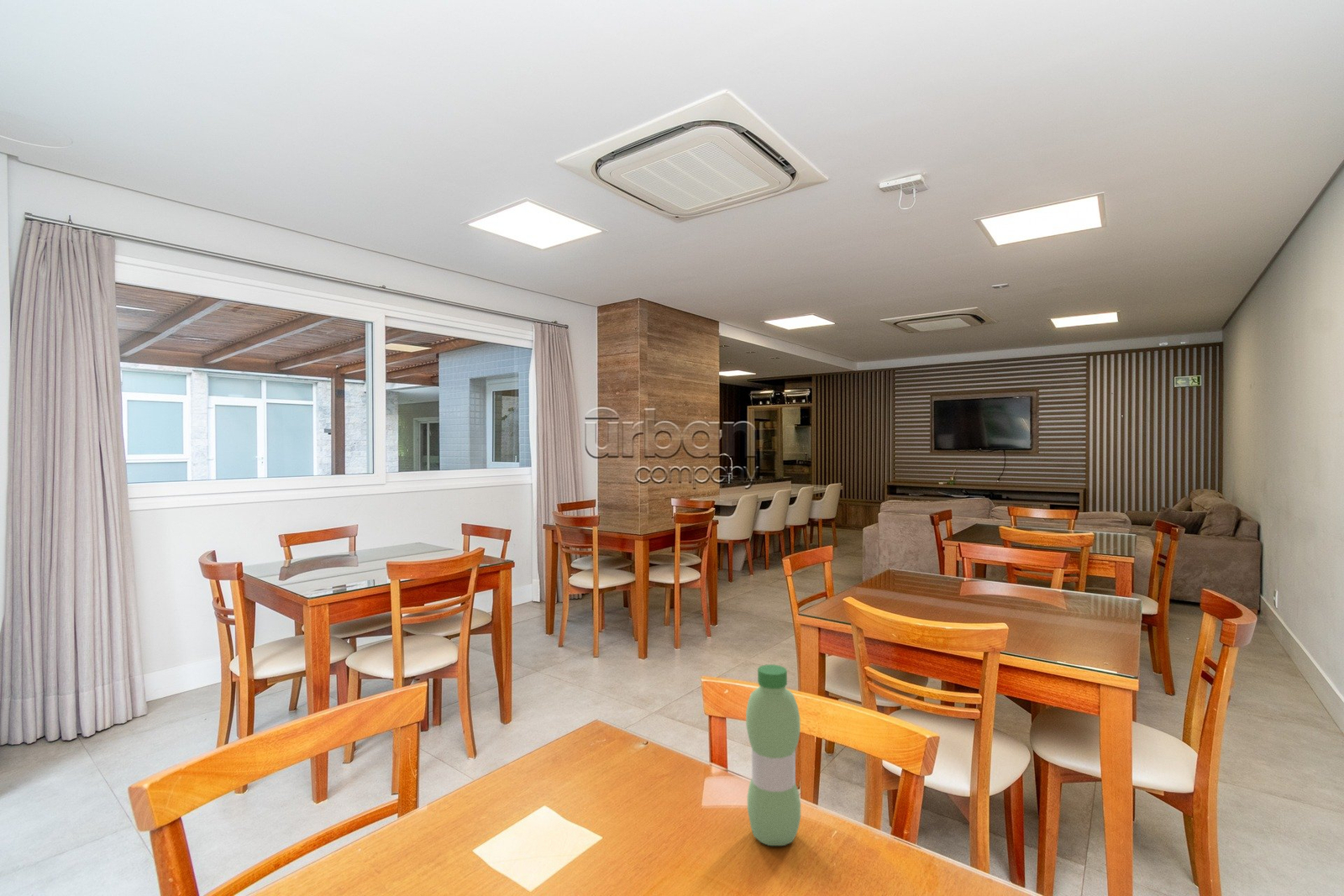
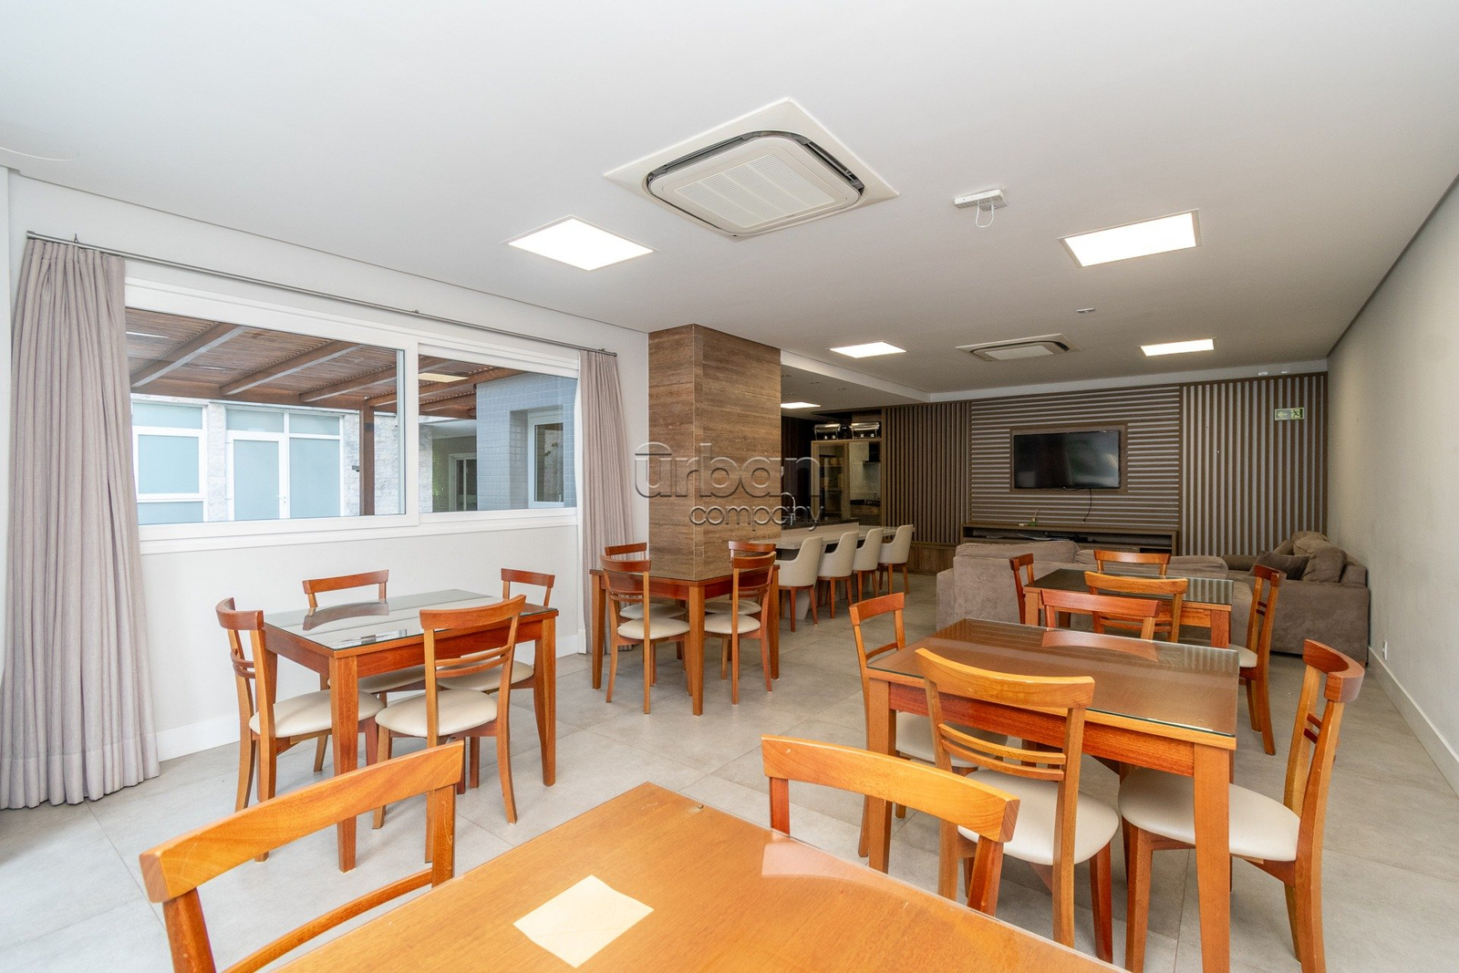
- water bottle (773, 752)
